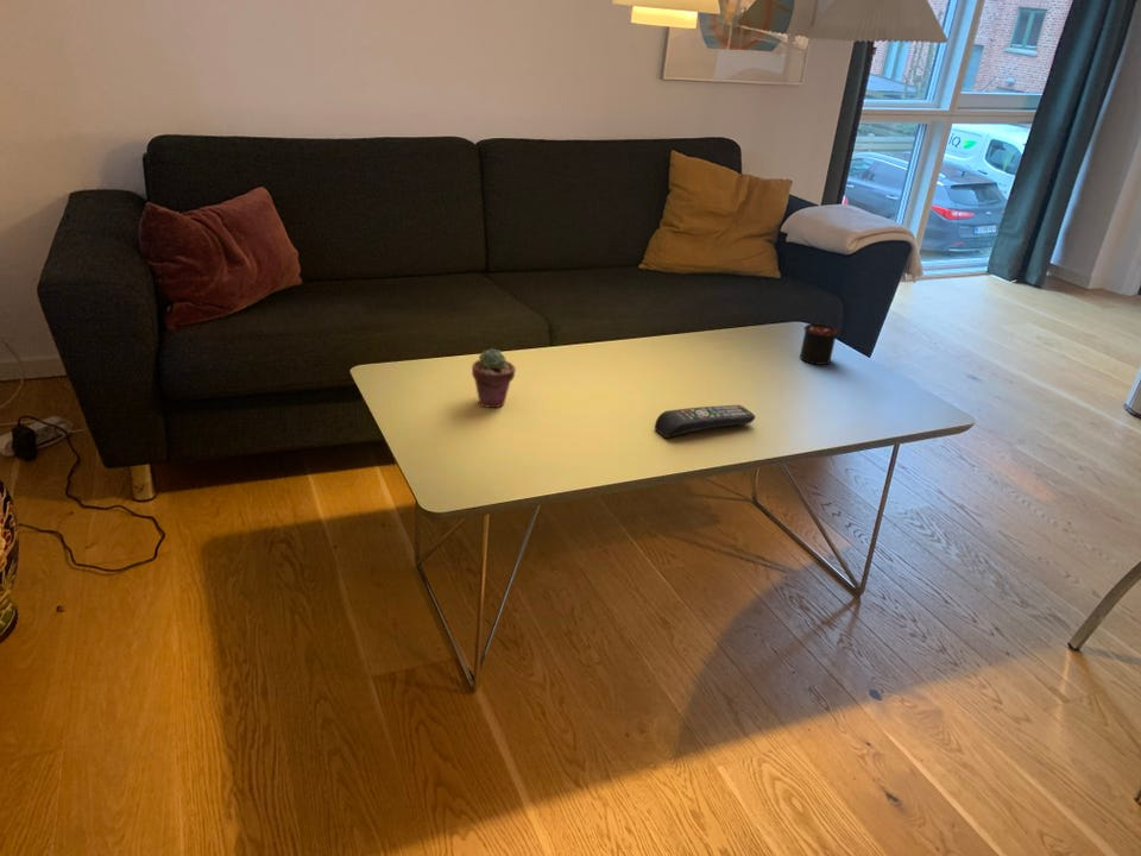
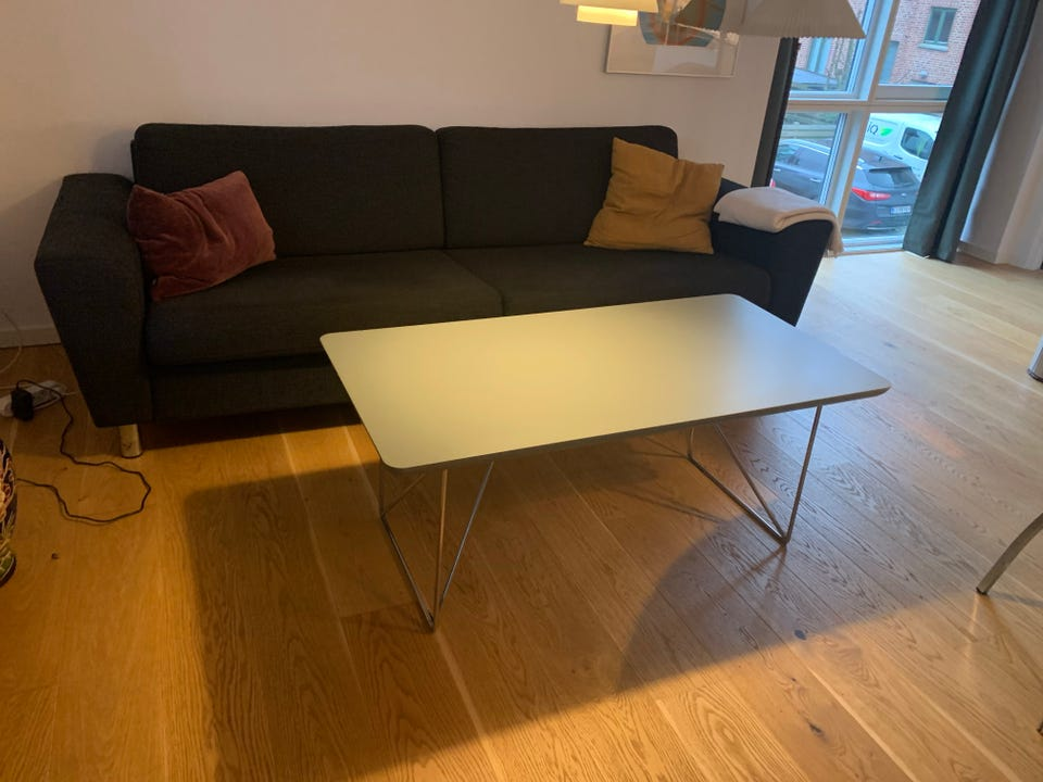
- remote control (705, 418)
- candle (819, 336)
- potted succulent (492, 376)
